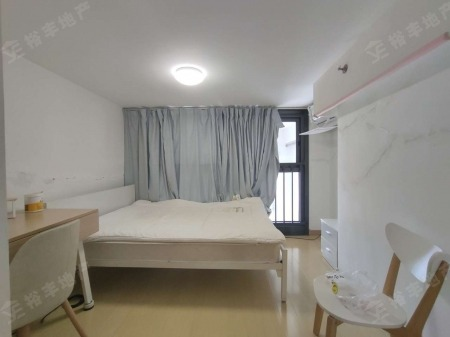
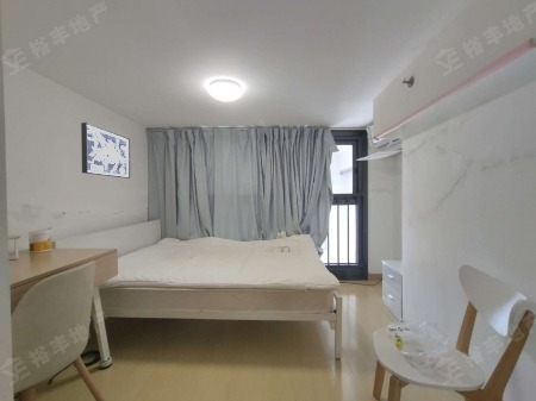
+ wall art (108, 153)
